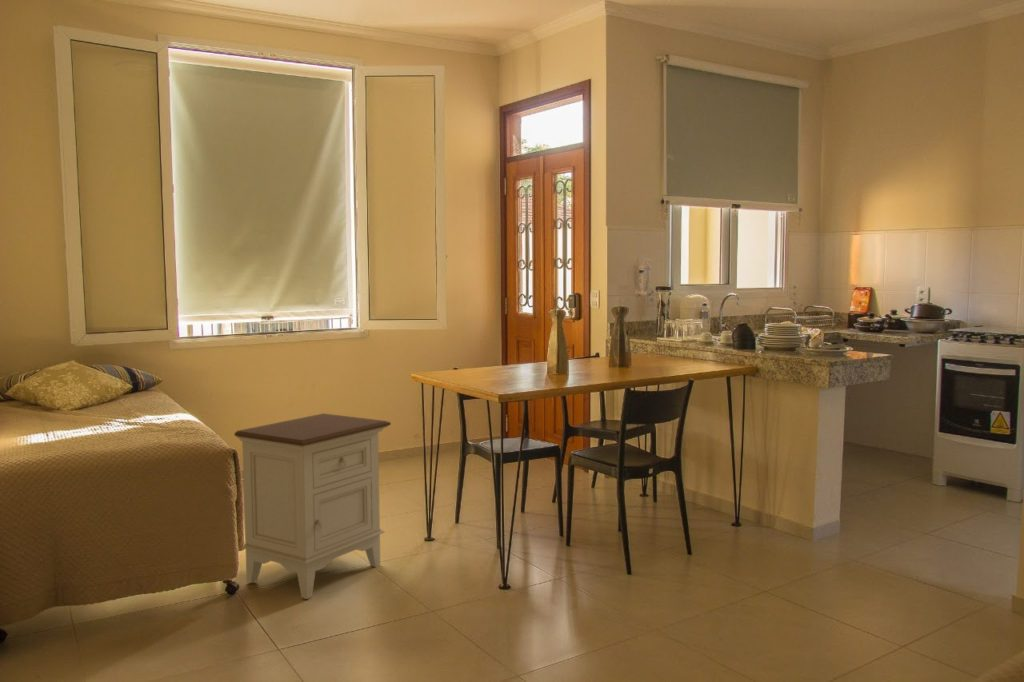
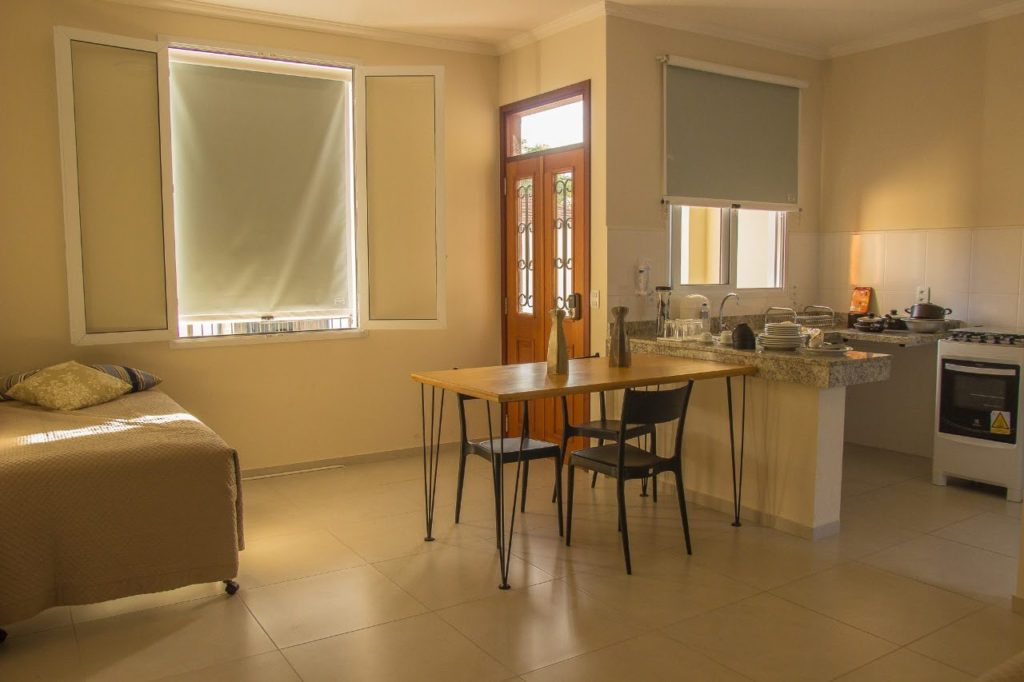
- nightstand (316, 500)
